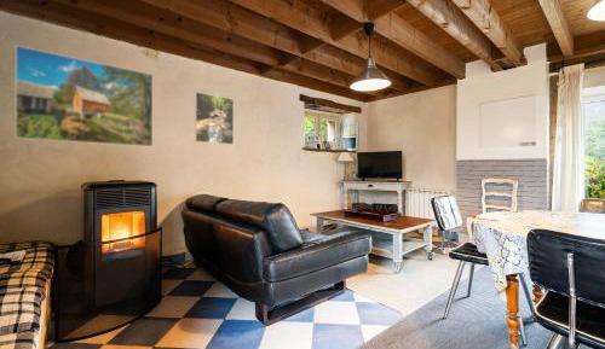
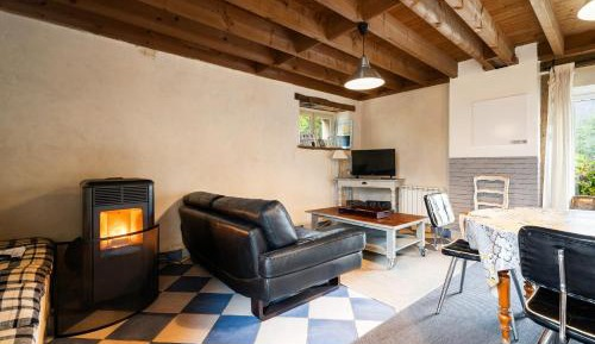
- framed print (92, 101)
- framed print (214, 118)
